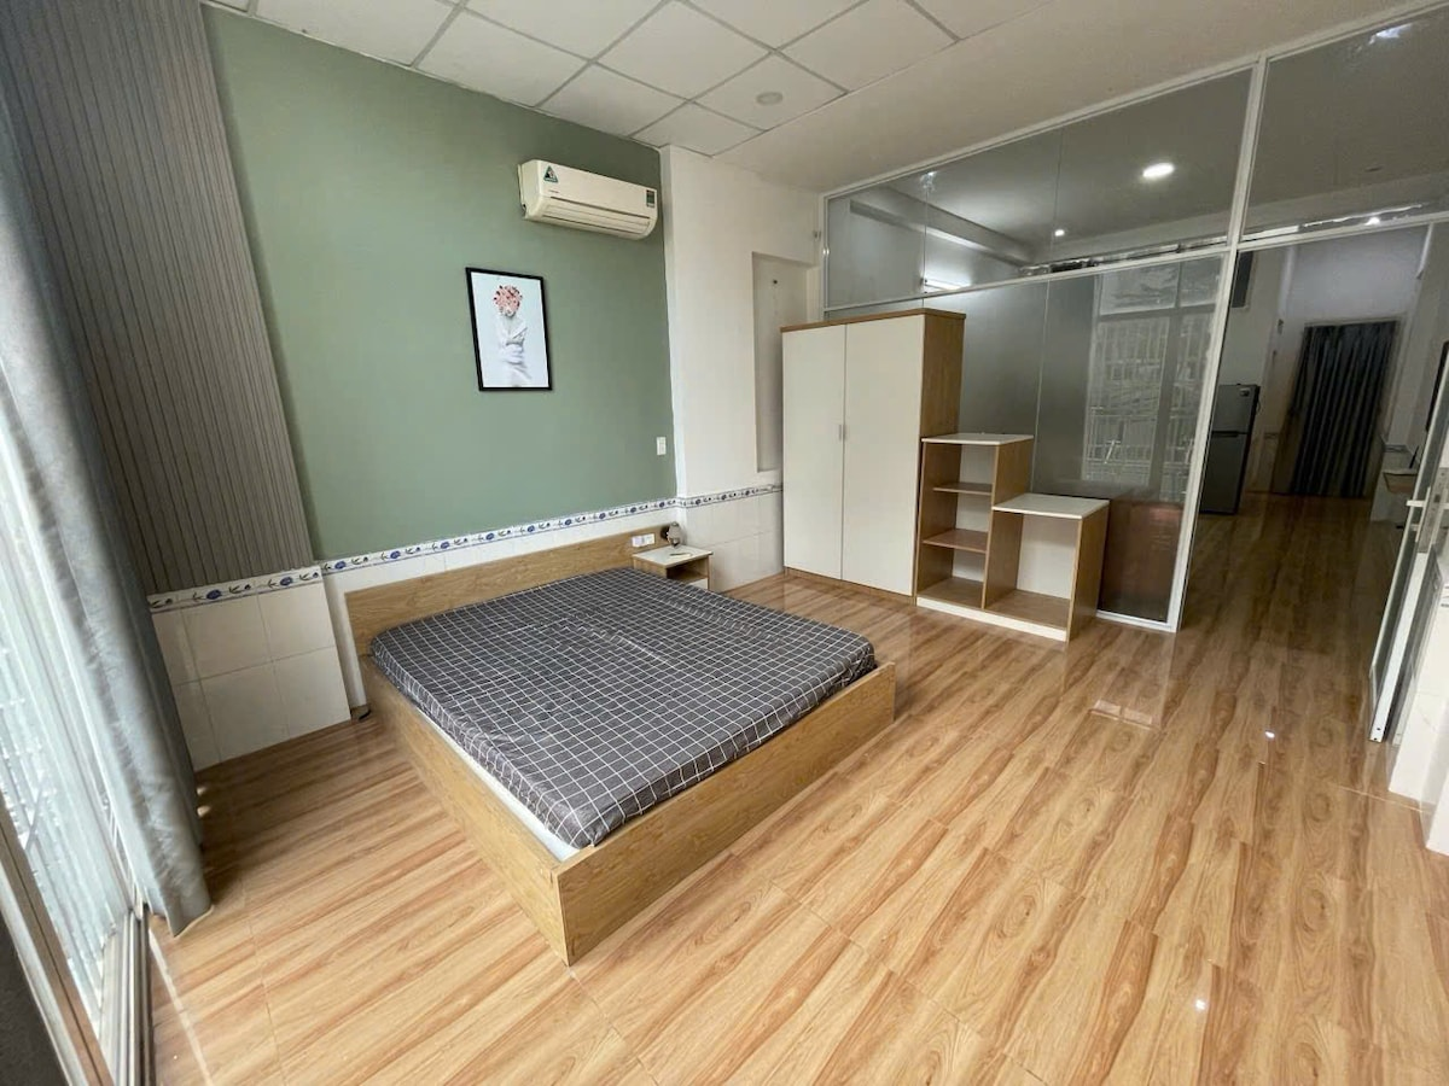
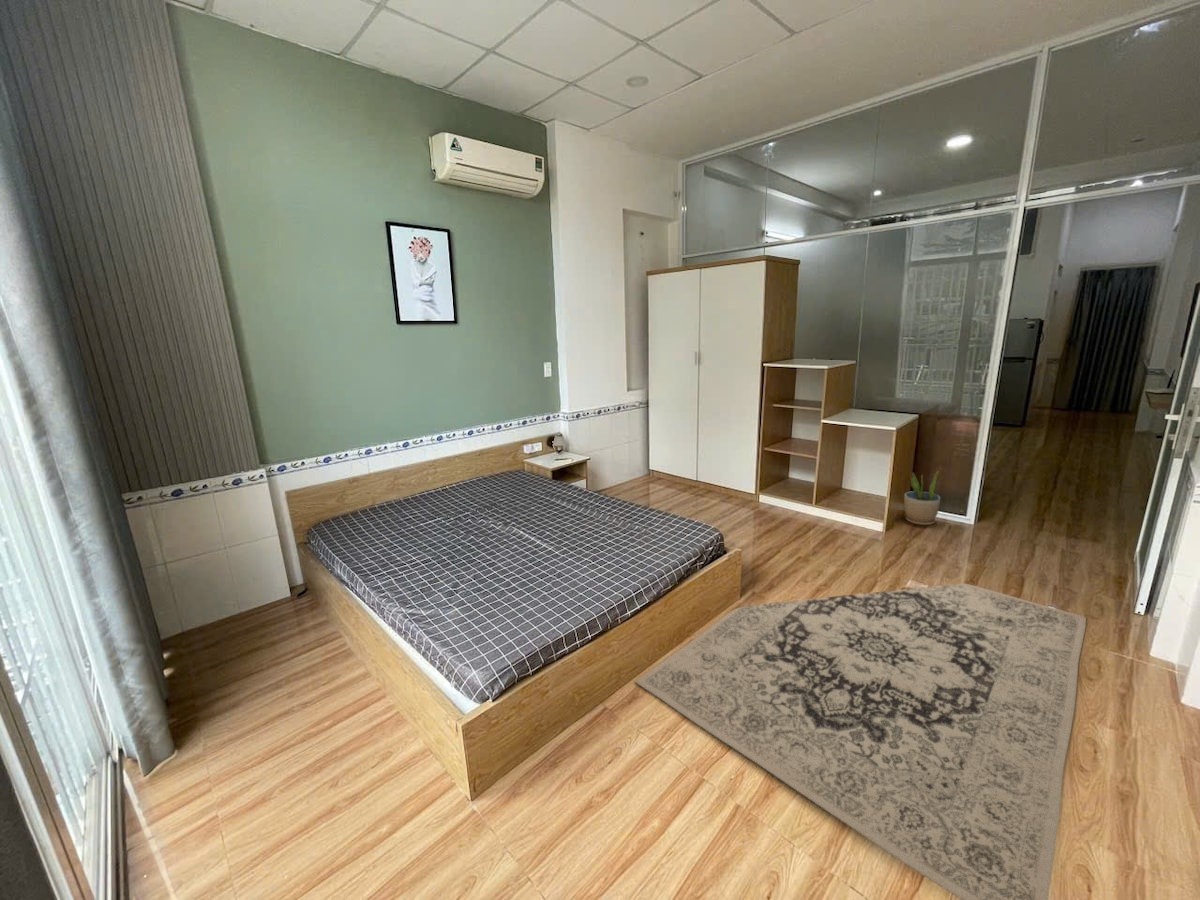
+ rug (877, 646)
+ potted plant (922, 494)
